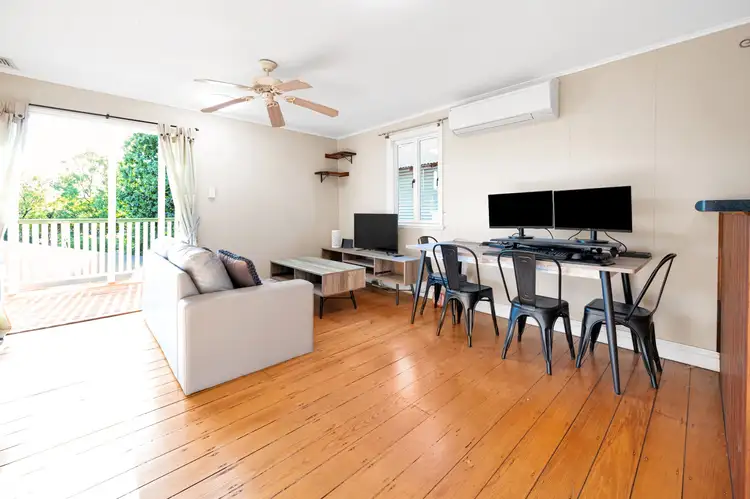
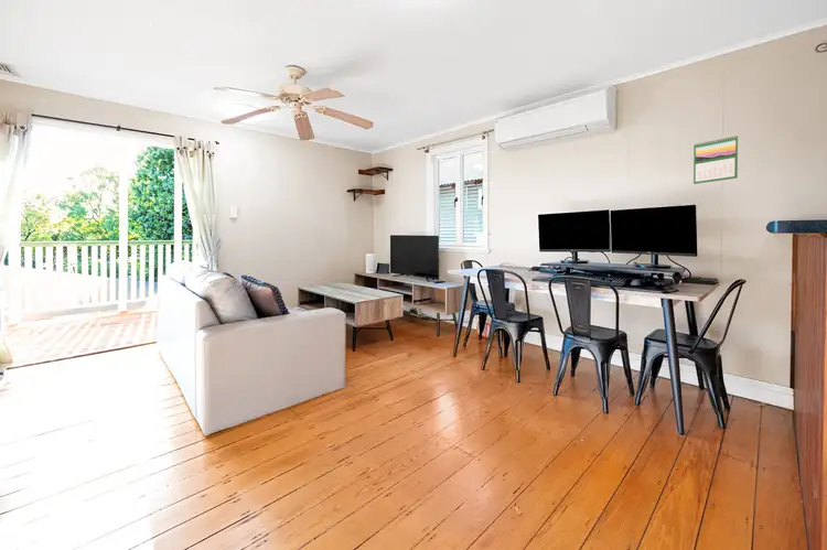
+ calendar (715, 160)
